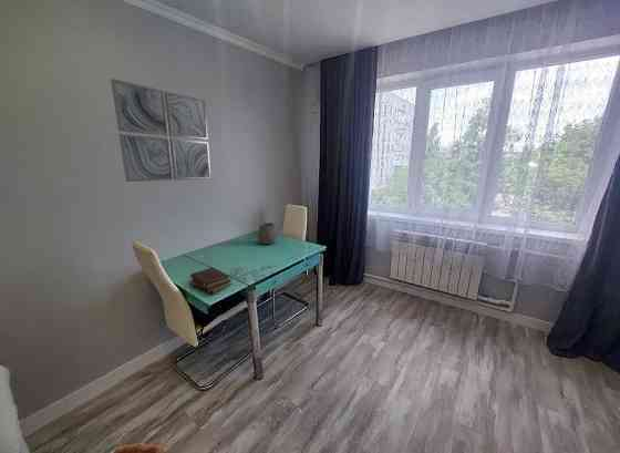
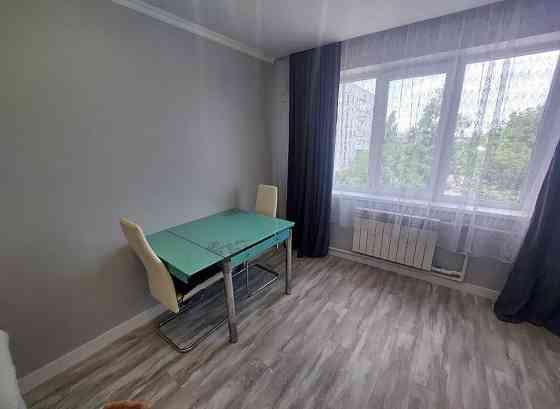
- wall art (168, 138)
- ceramic cup (267, 233)
- book set (210, 280)
